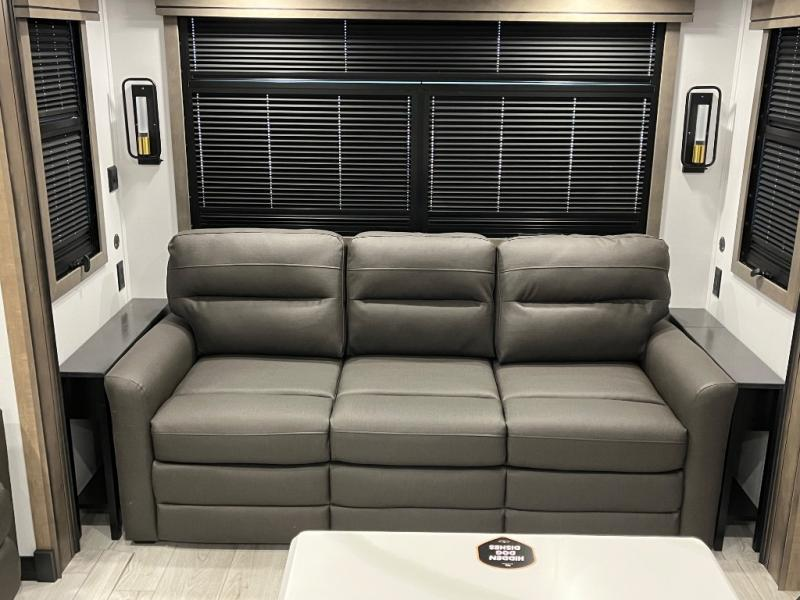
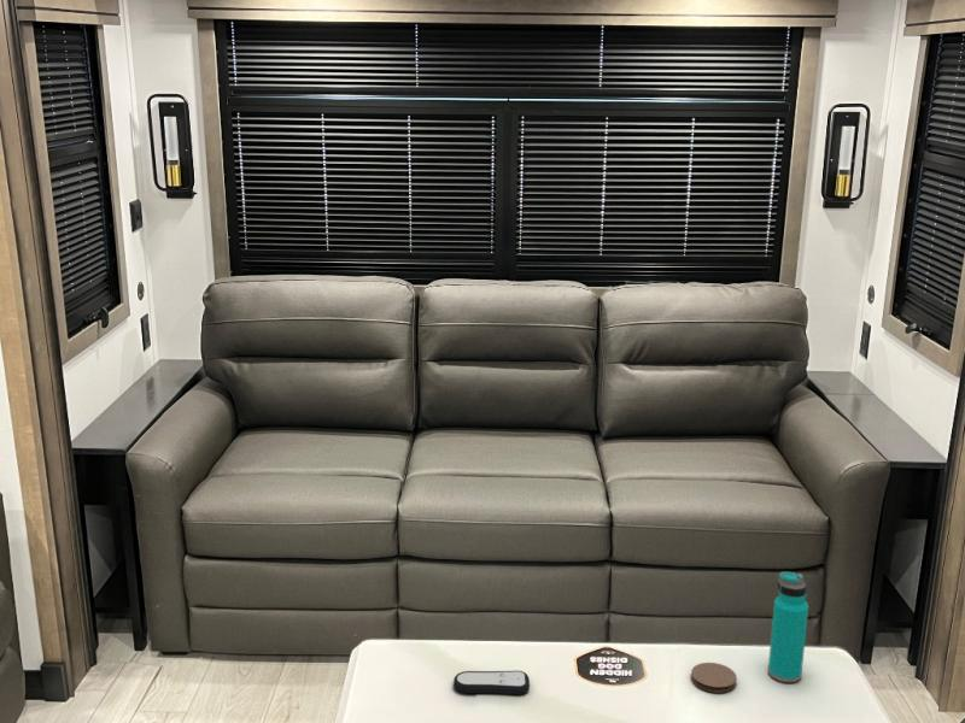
+ coaster (713, 676)
+ remote control (491, 681)
+ water bottle (789, 624)
